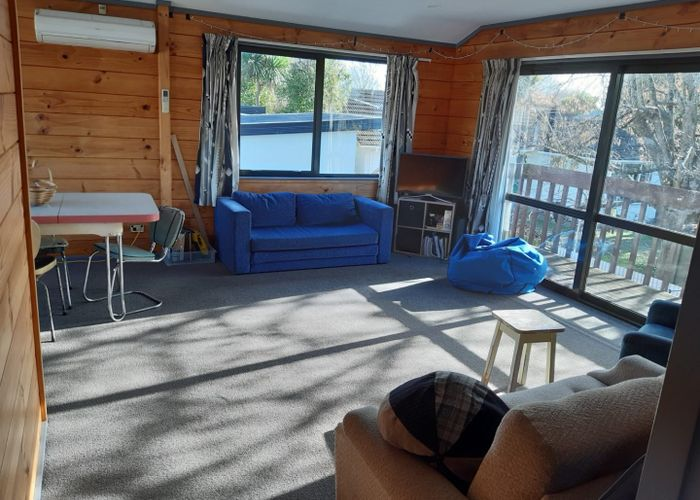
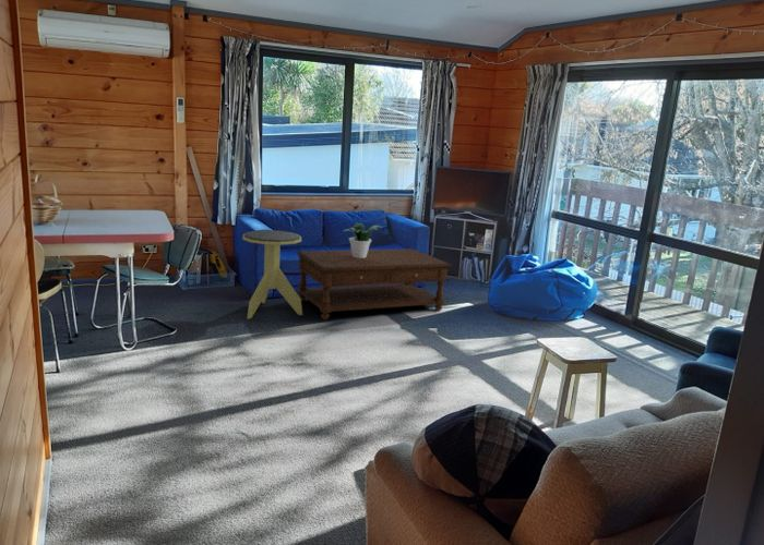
+ potted plant (362, 240)
+ coffee table (371, 281)
+ side table (271, 272)
